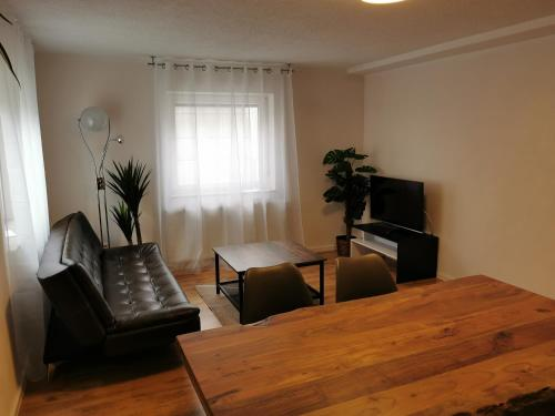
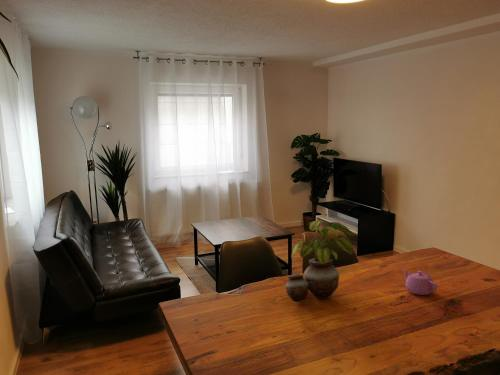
+ potted plant (317, 258)
+ teapot (418, 281)
